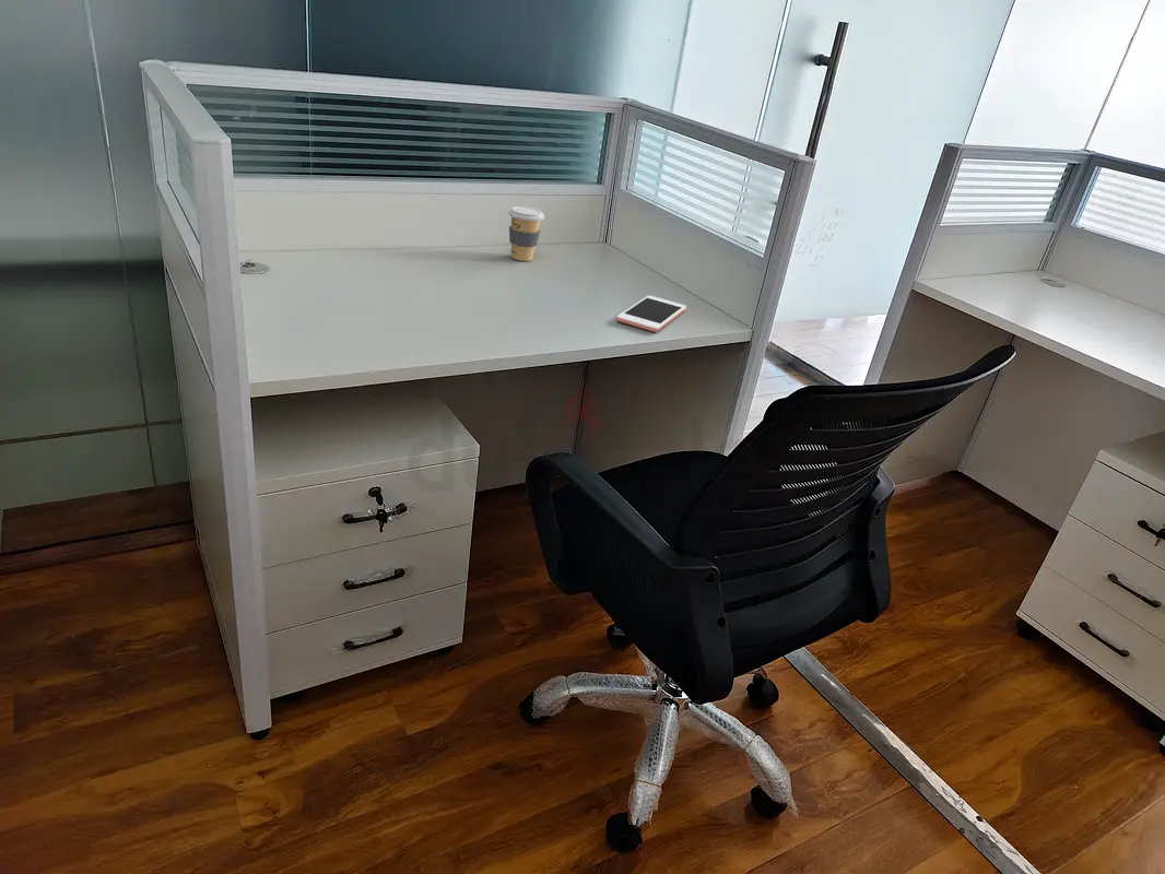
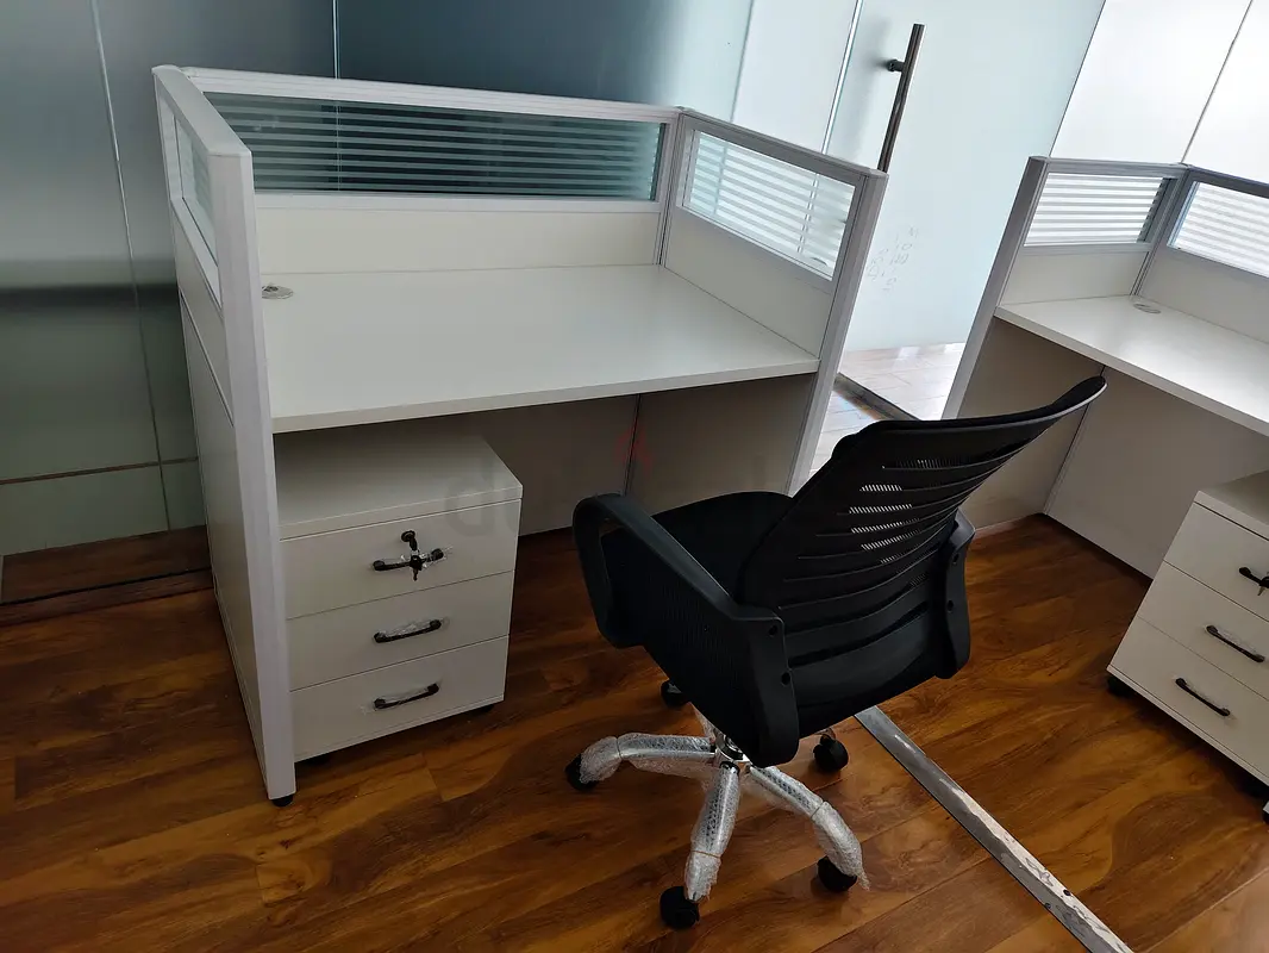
- cell phone (652, 312)
- coffee cup (523, 234)
